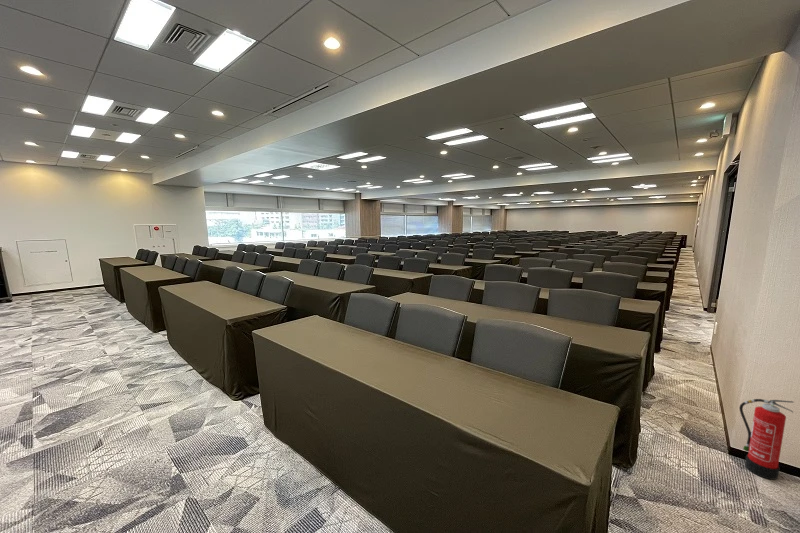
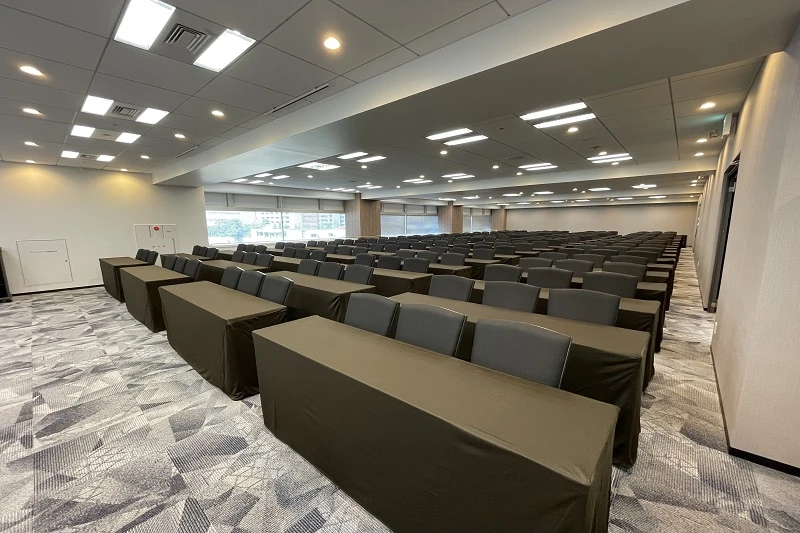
- fire extinguisher (761, 430)
